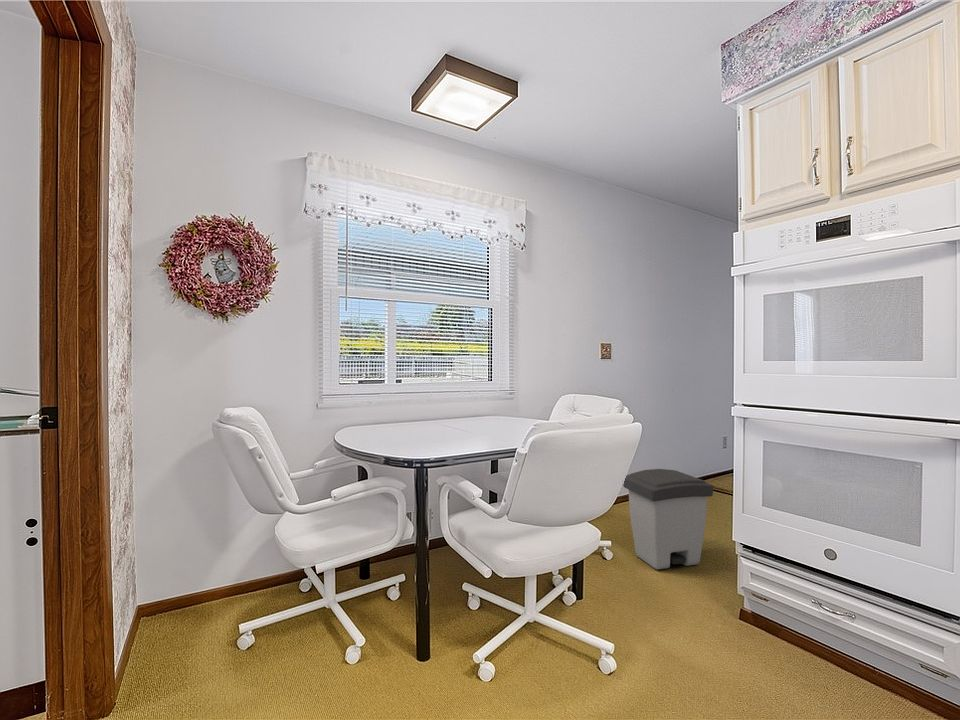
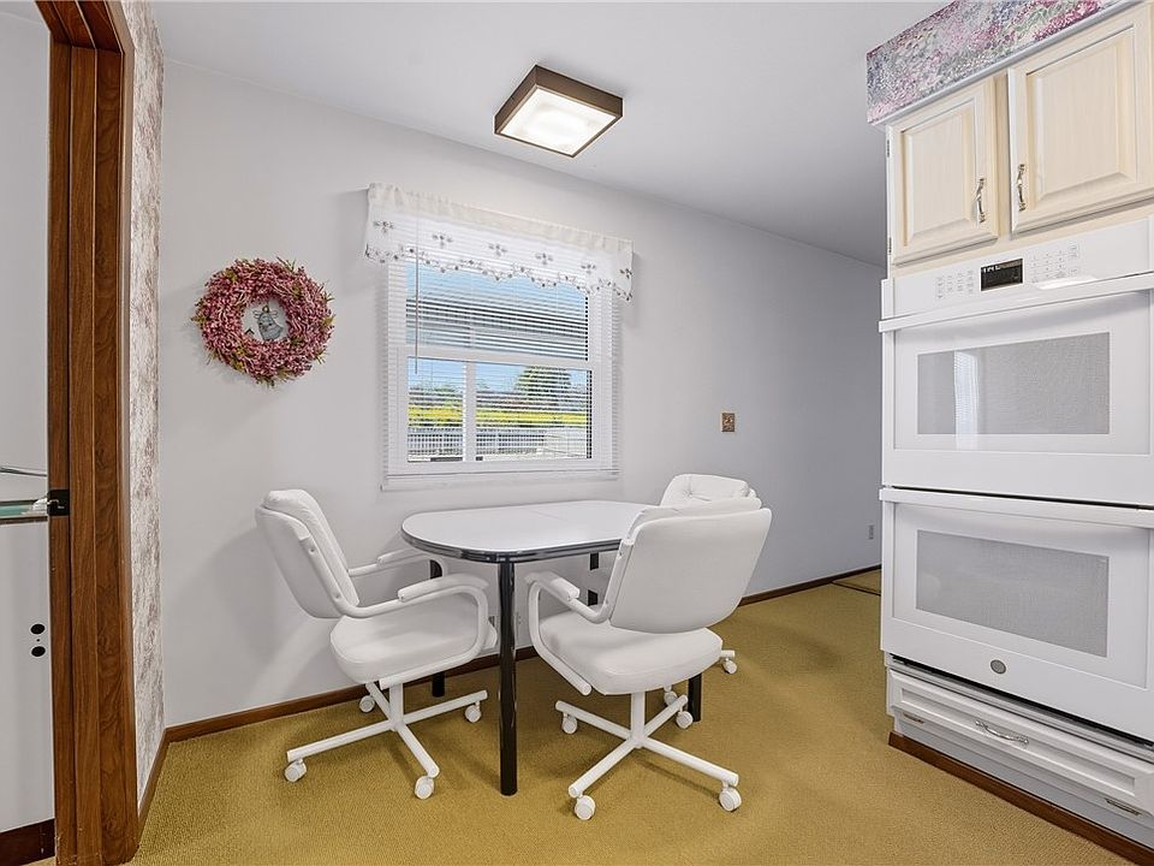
- trash can (665, 517)
